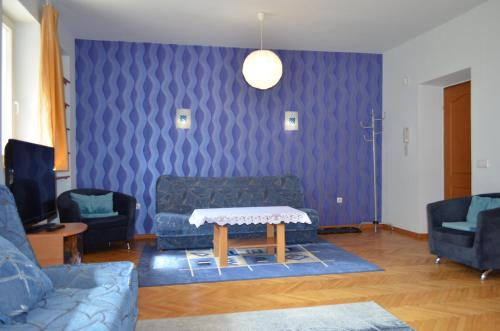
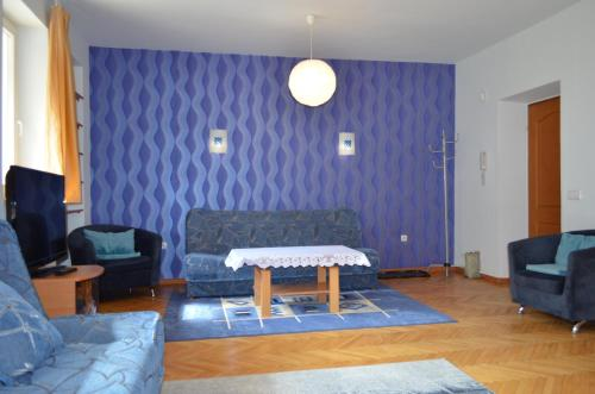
+ basket (470, 263)
